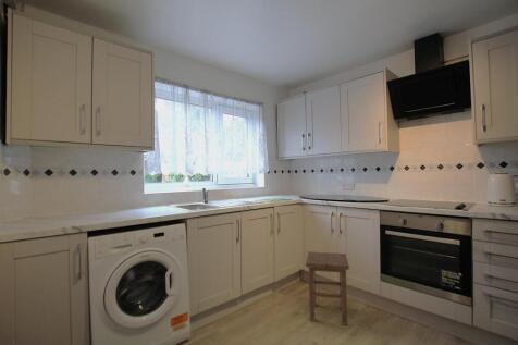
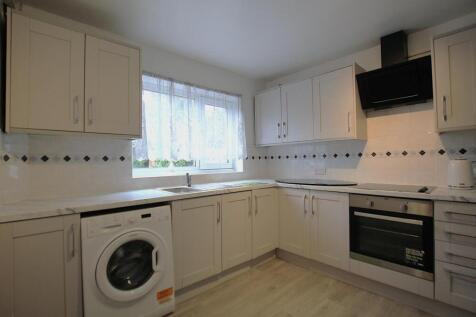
- stool (328, 284)
